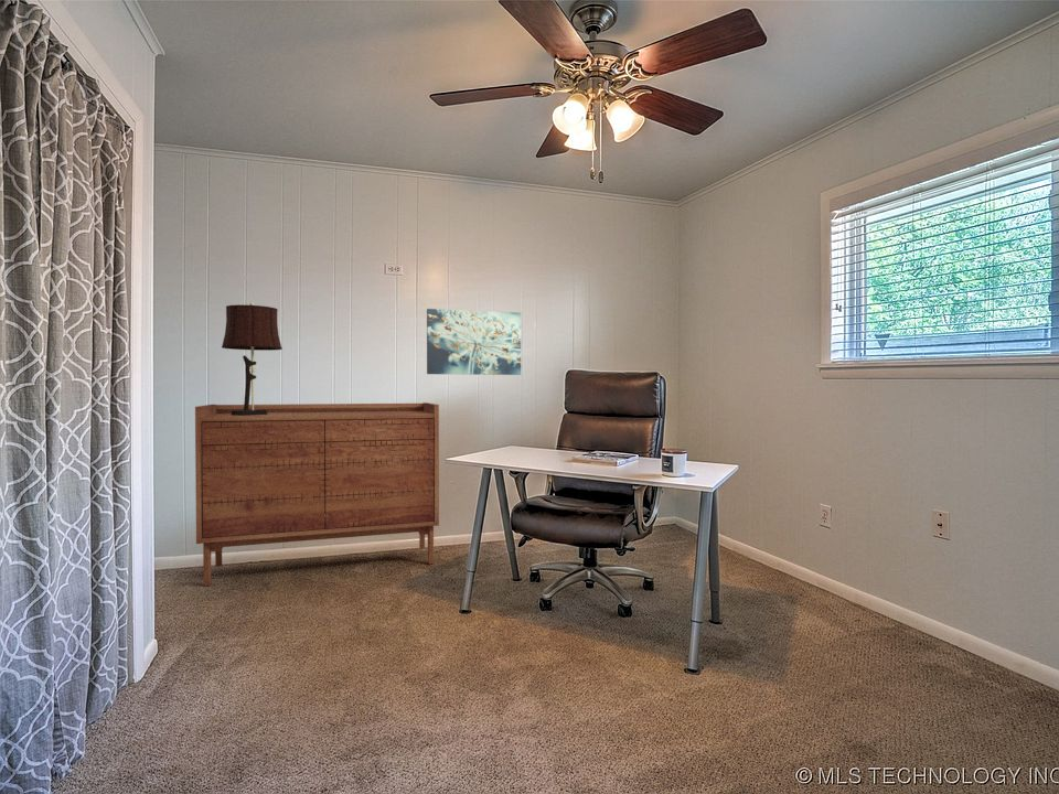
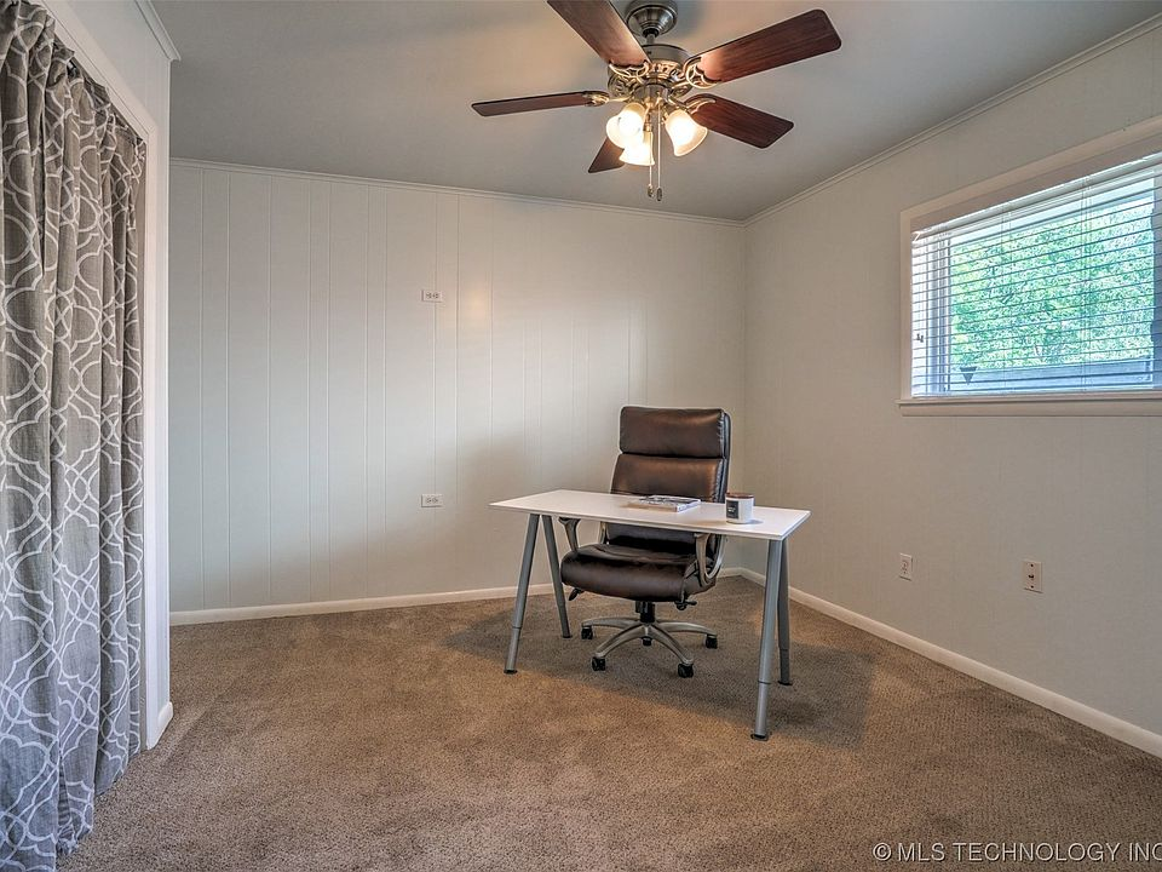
- wall art (474, 342)
- sideboard (324, 484)
- table lamp (252, 357)
